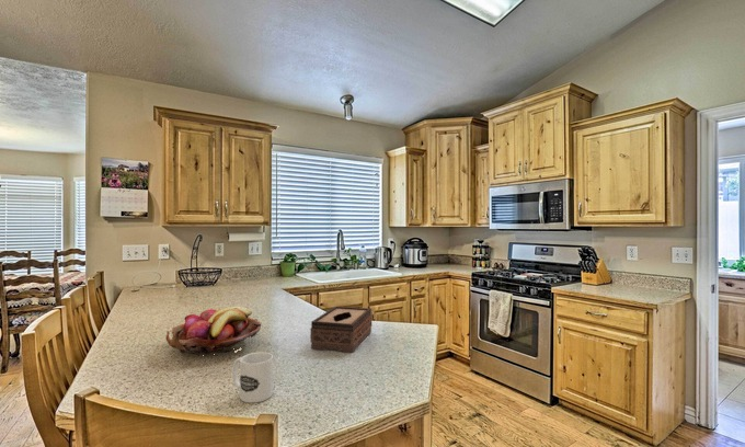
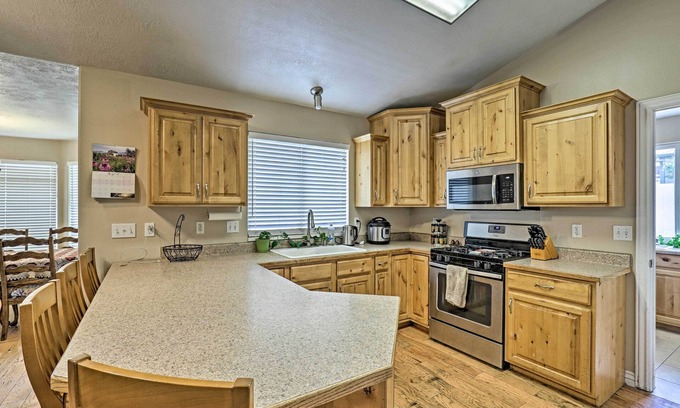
- fruit basket (216, 328)
- tissue box (343, 326)
- mug (251, 375)
